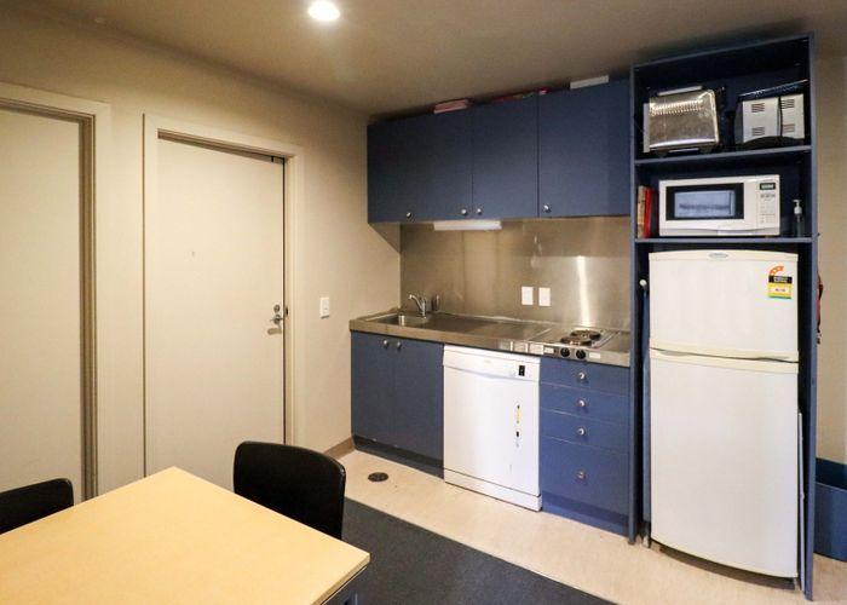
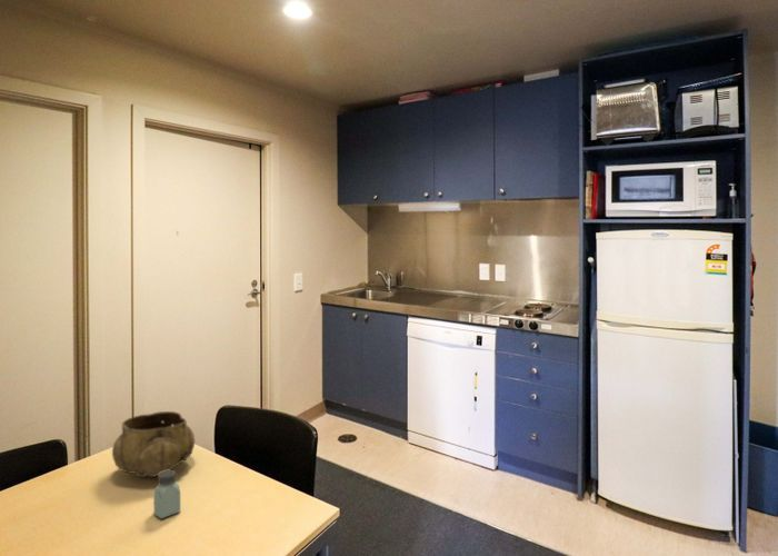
+ decorative bowl (154, 445)
+ saltshaker (167, 493)
